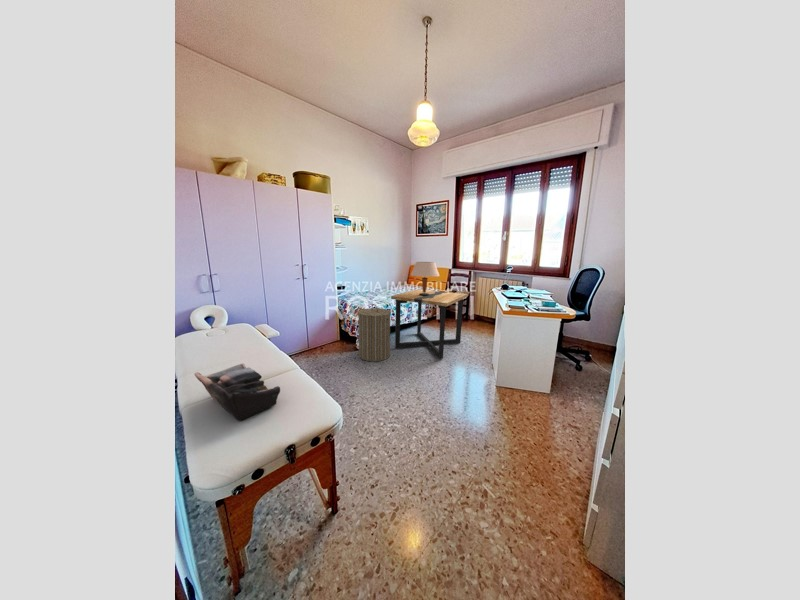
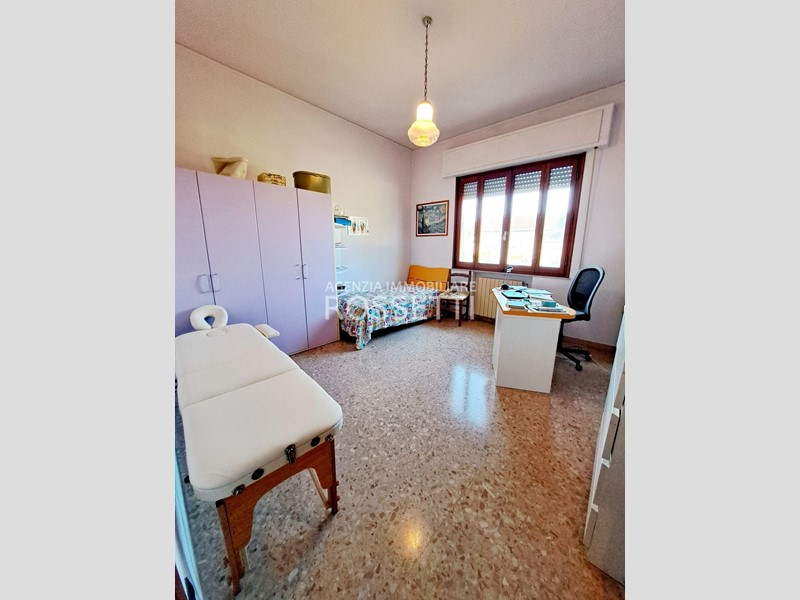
- table lamp (424, 278)
- tote bag (241, 386)
- laundry hamper (374, 330)
- side table (420, 320)
